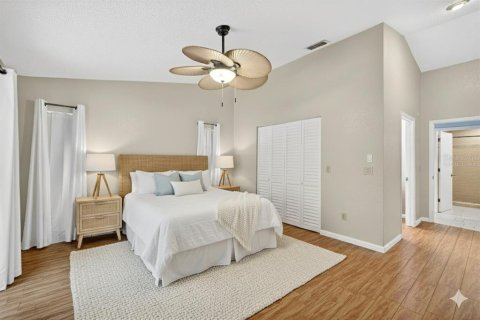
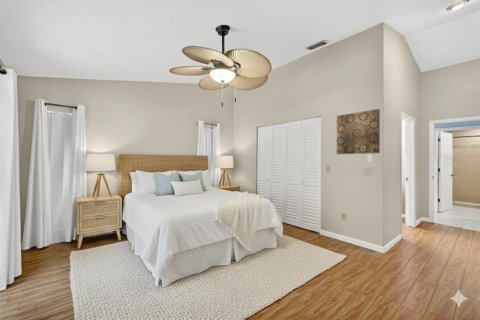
+ wall art (356, 133)
